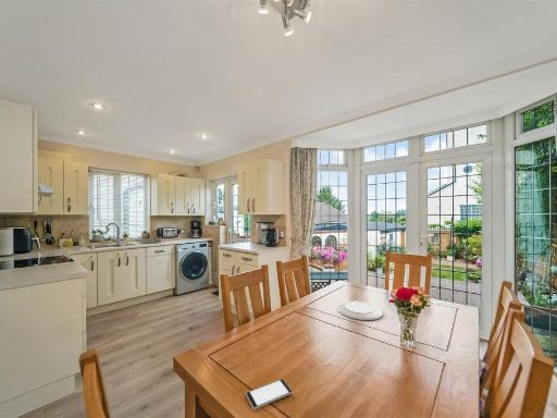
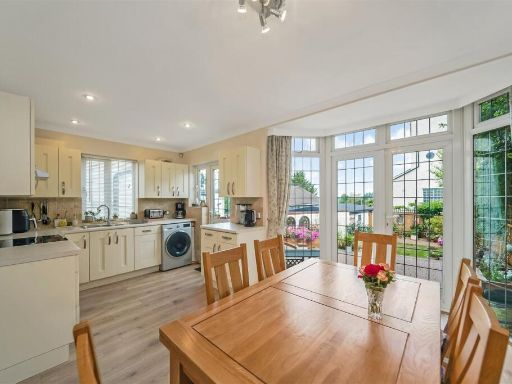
- plate (359, 308)
- smartphone (269, 393)
